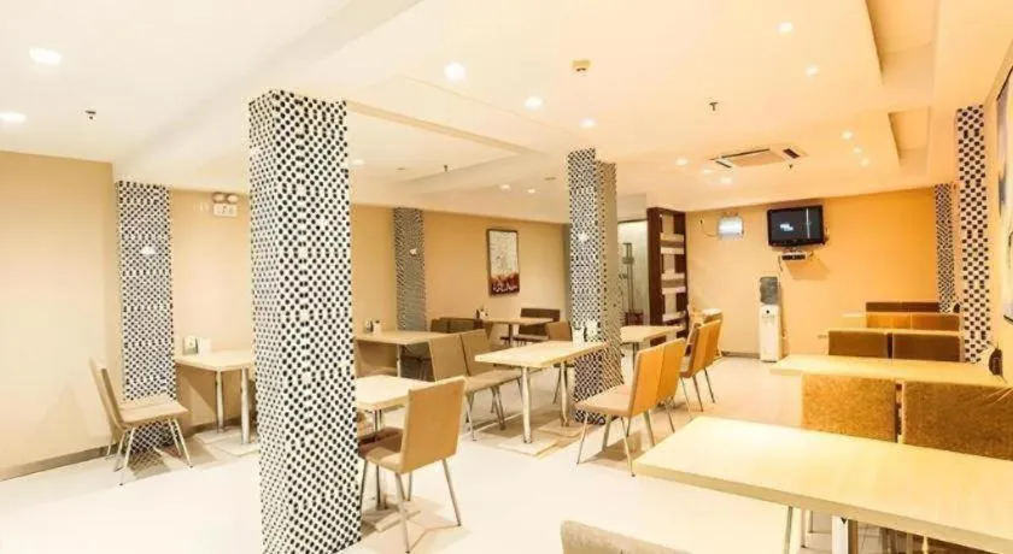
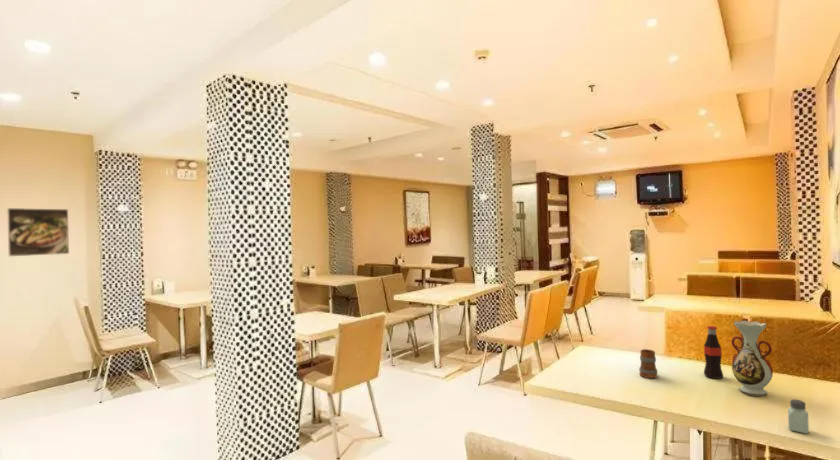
+ saltshaker (798, 415)
+ vase (751, 357)
+ bottle (712, 351)
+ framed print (39, 231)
+ mug (648, 362)
